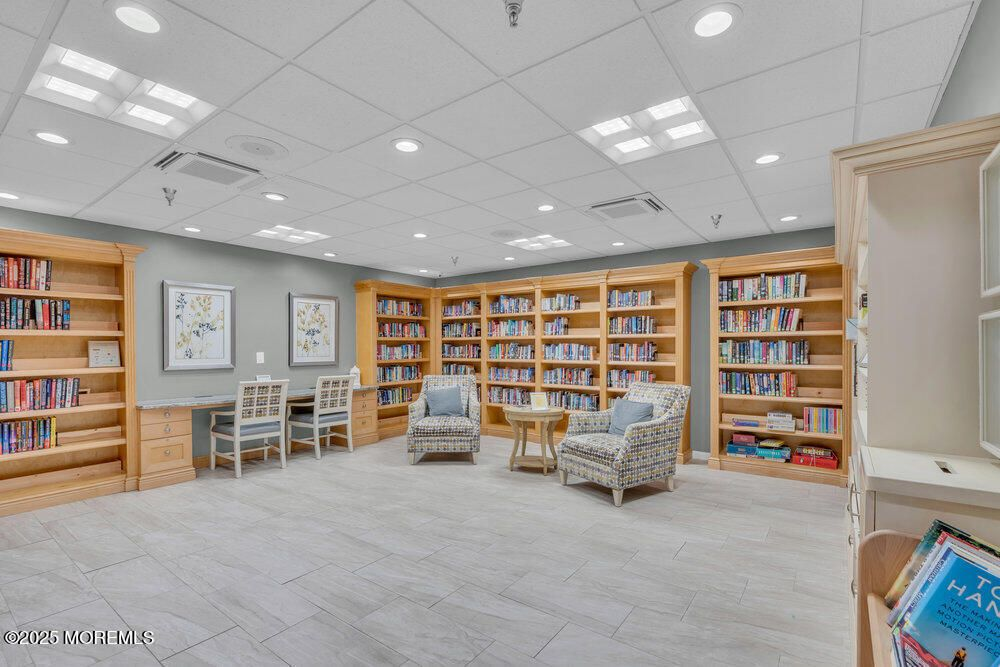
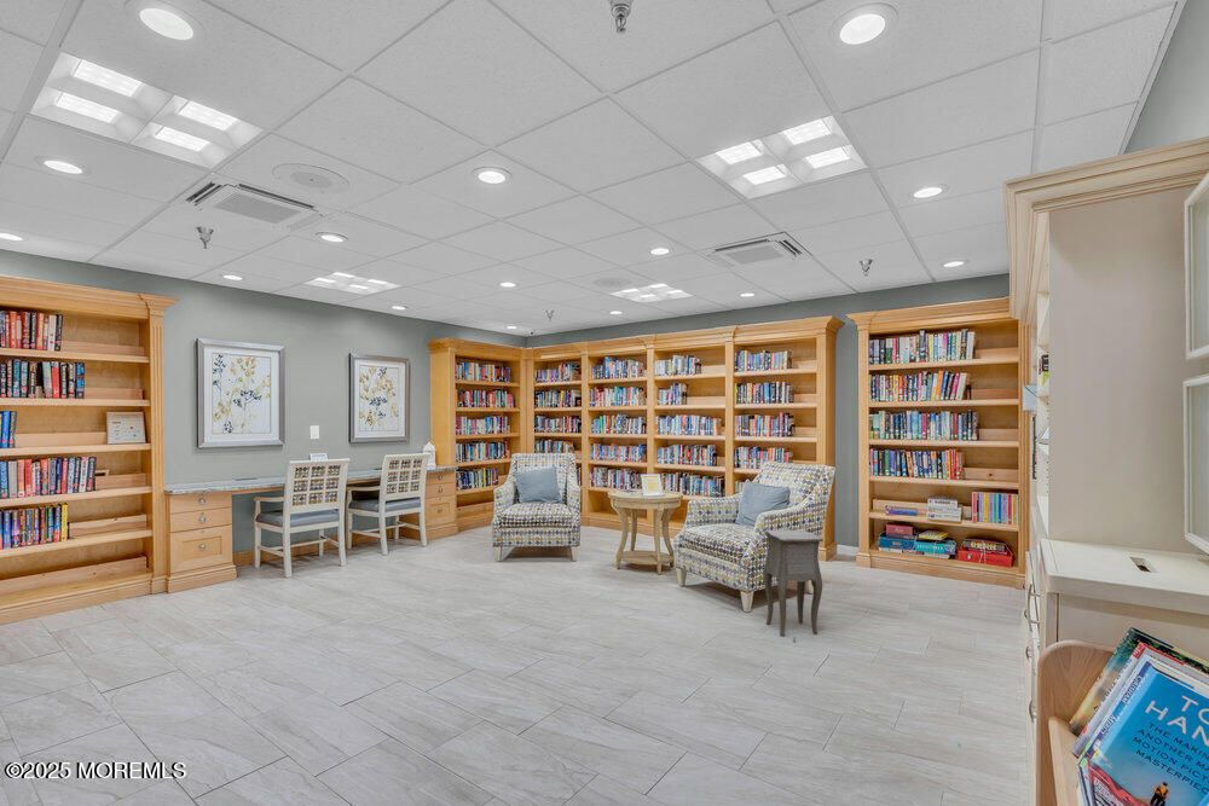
+ side table (792, 580)
